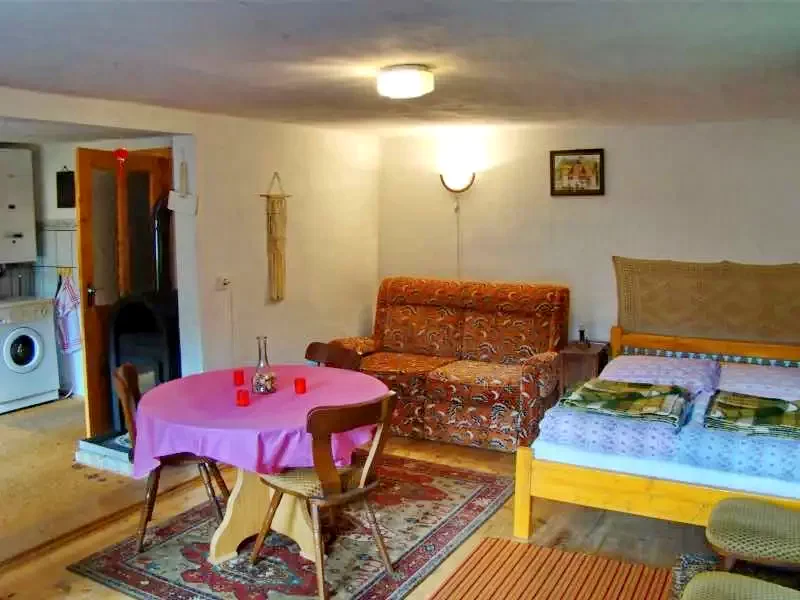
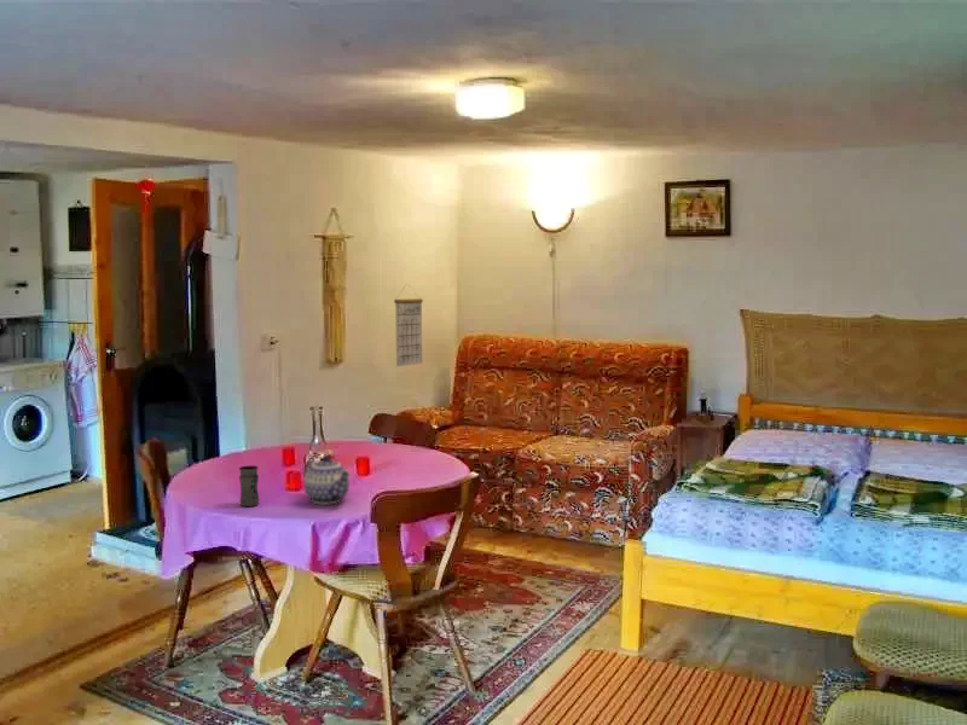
+ jar (249, 486)
+ teapot (326, 477)
+ calendar (409, 324)
